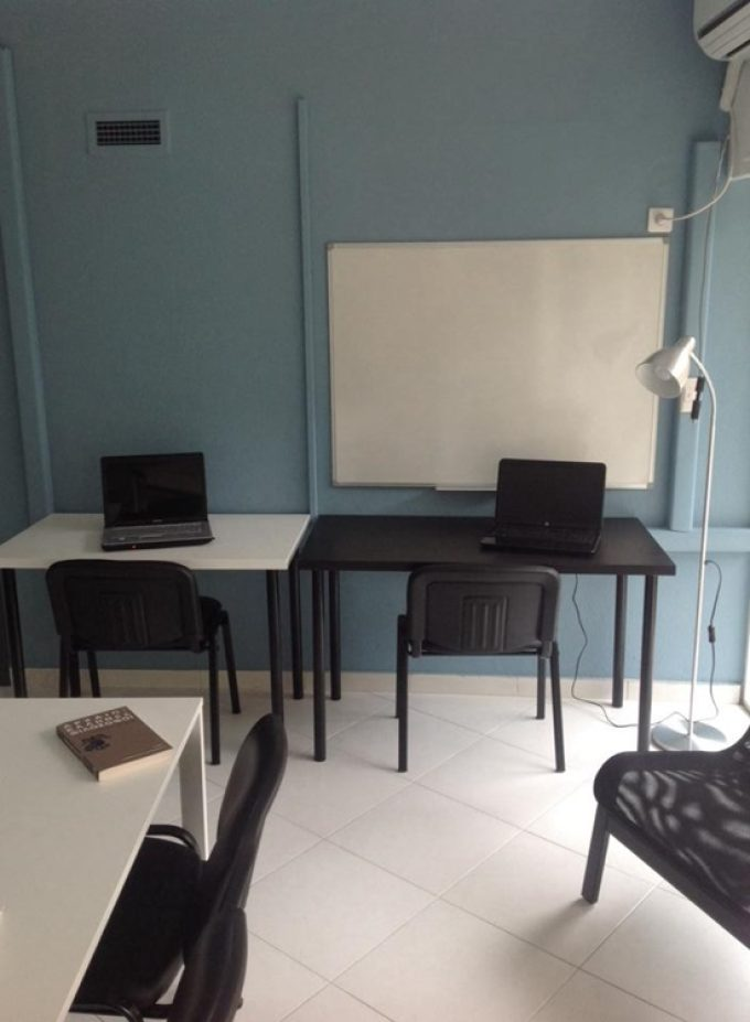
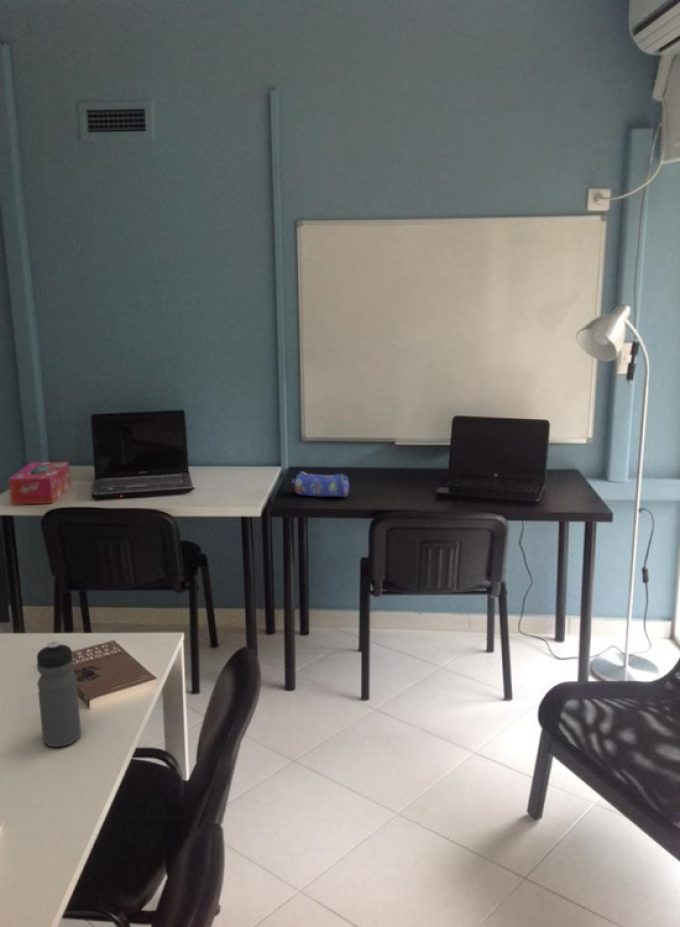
+ tissue box (41, 482)
+ pencil case (321, 484)
+ water bottle (57, 691)
